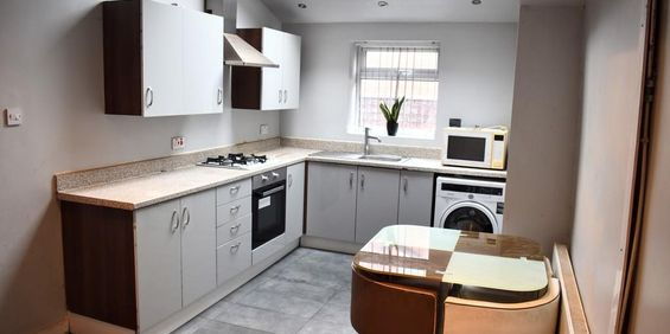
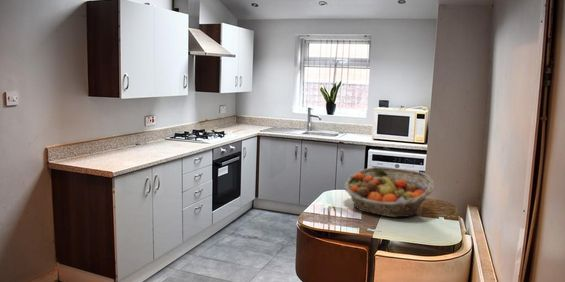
+ fruit basket (387, 190)
